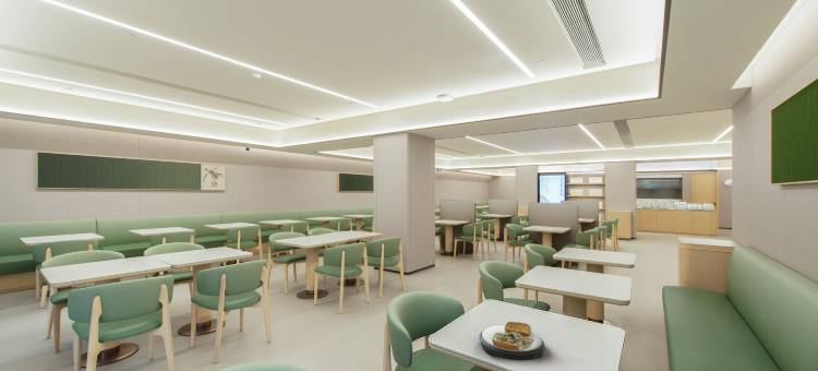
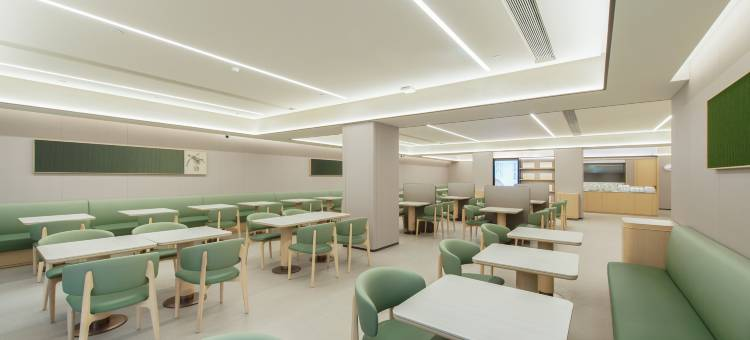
- plate (510, 338)
